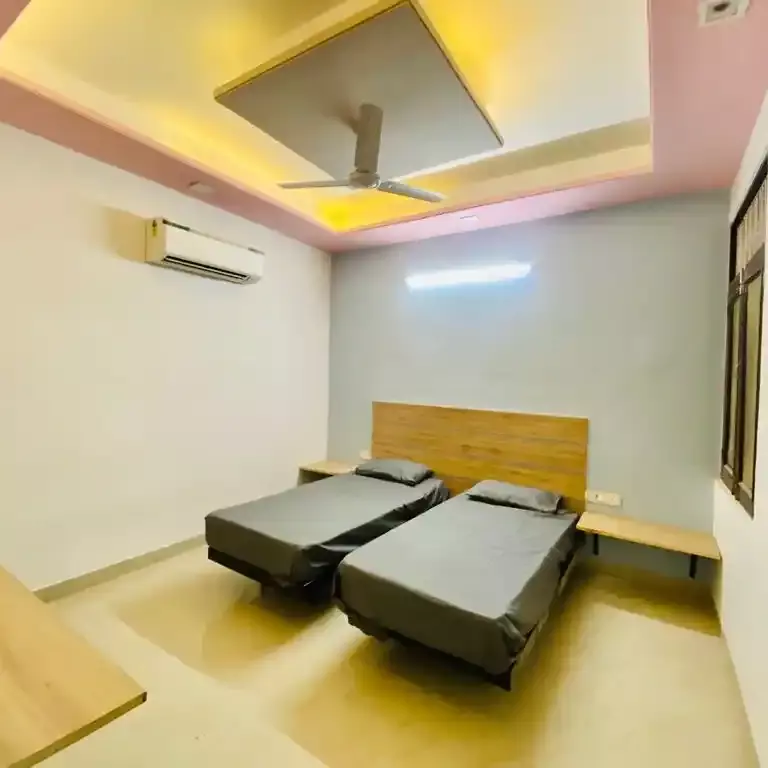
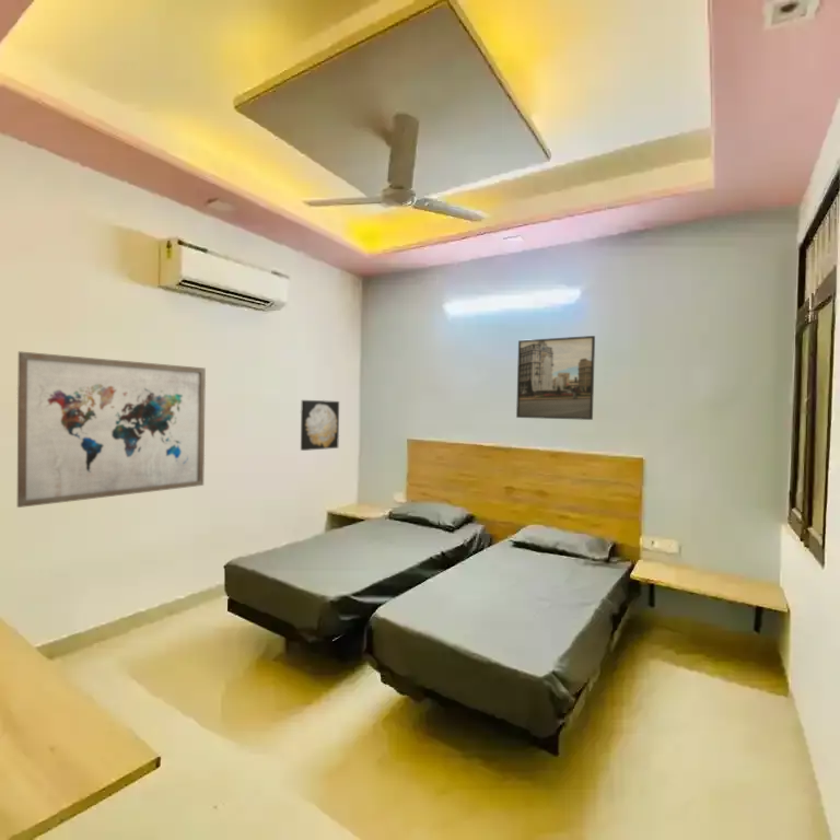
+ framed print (553, 378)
+ wall art (319, 424)
+ wall art (124, 428)
